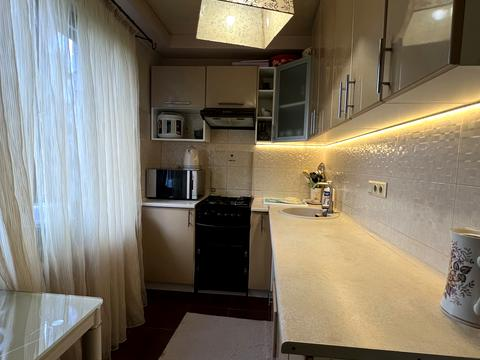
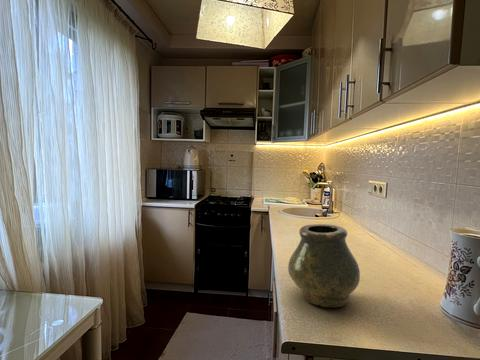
+ vase (323, 262)
